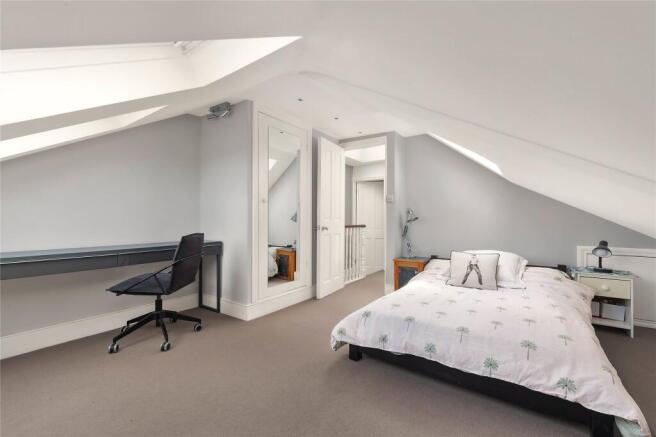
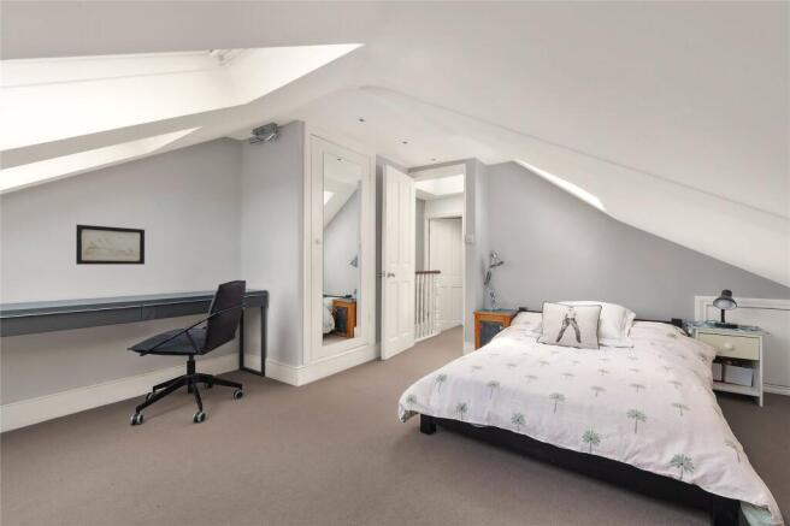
+ wall art (112, 246)
